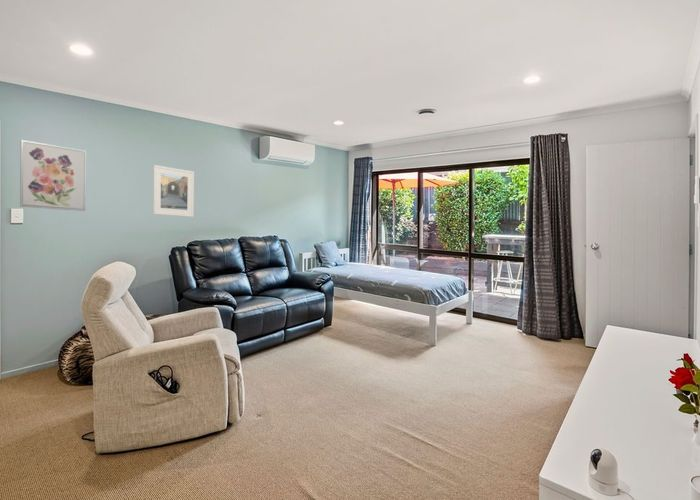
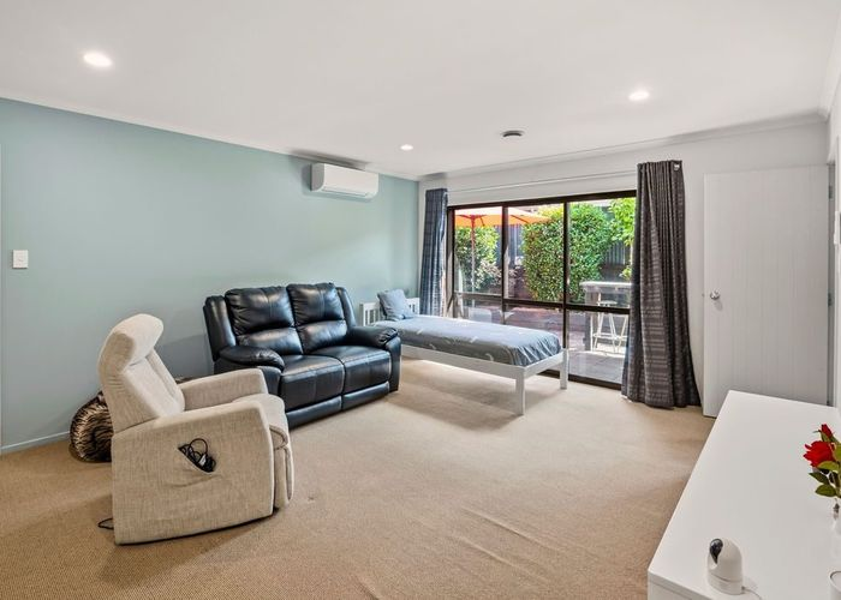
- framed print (174, 192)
- wall art (54, 177)
